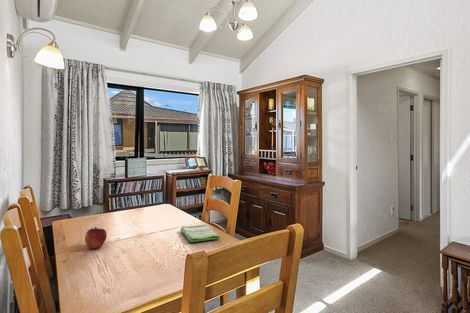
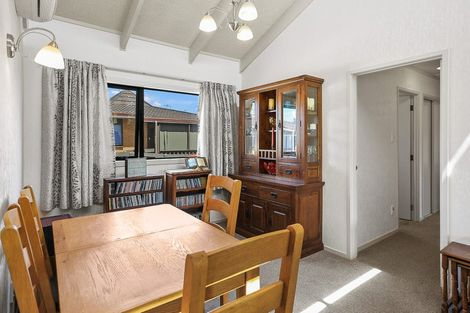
- fruit (96, 237)
- dish towel (199, 232)
